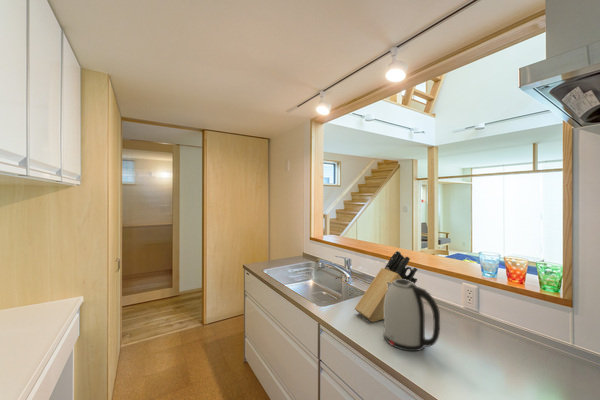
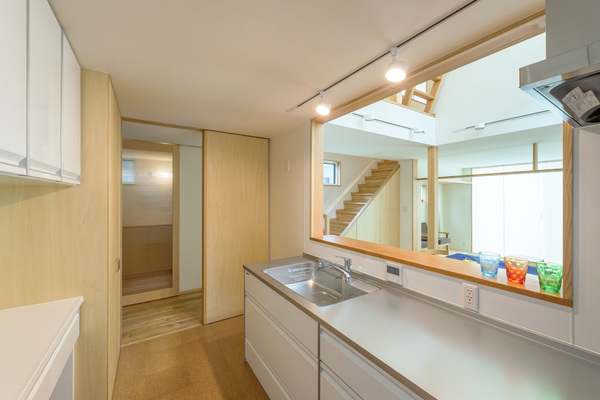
- kettle (410, 312)
- knife block (386, 282)
